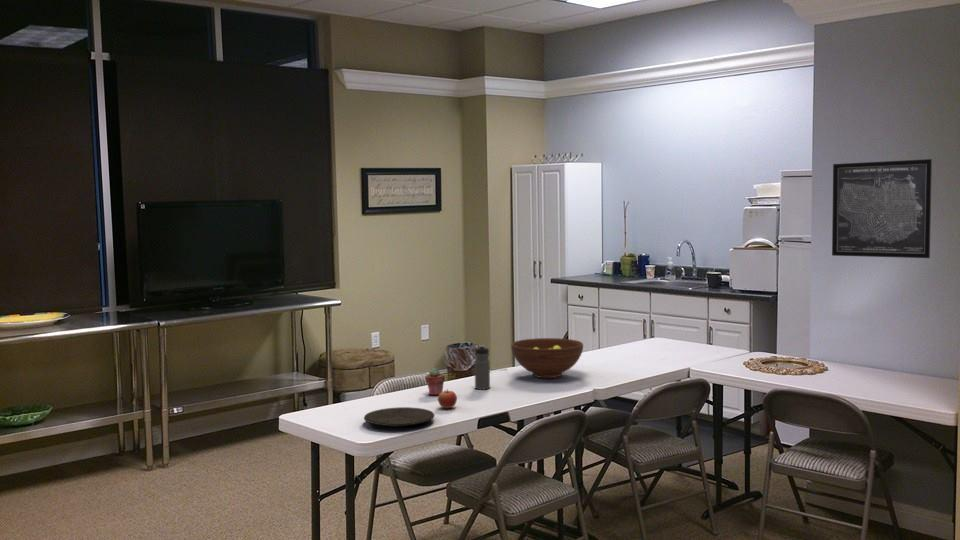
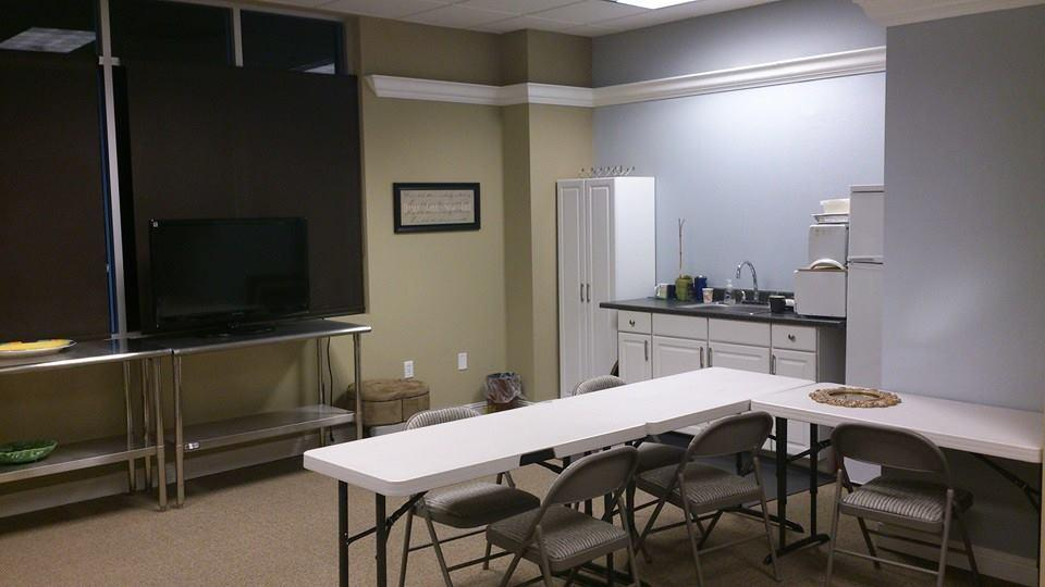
- apple (447, 398)
- wall art (879, 209)
- plate (399, 418)
- potted succulent (435, 380)
- water bottle (482, 366)
- fruit bowl (547, 359)
